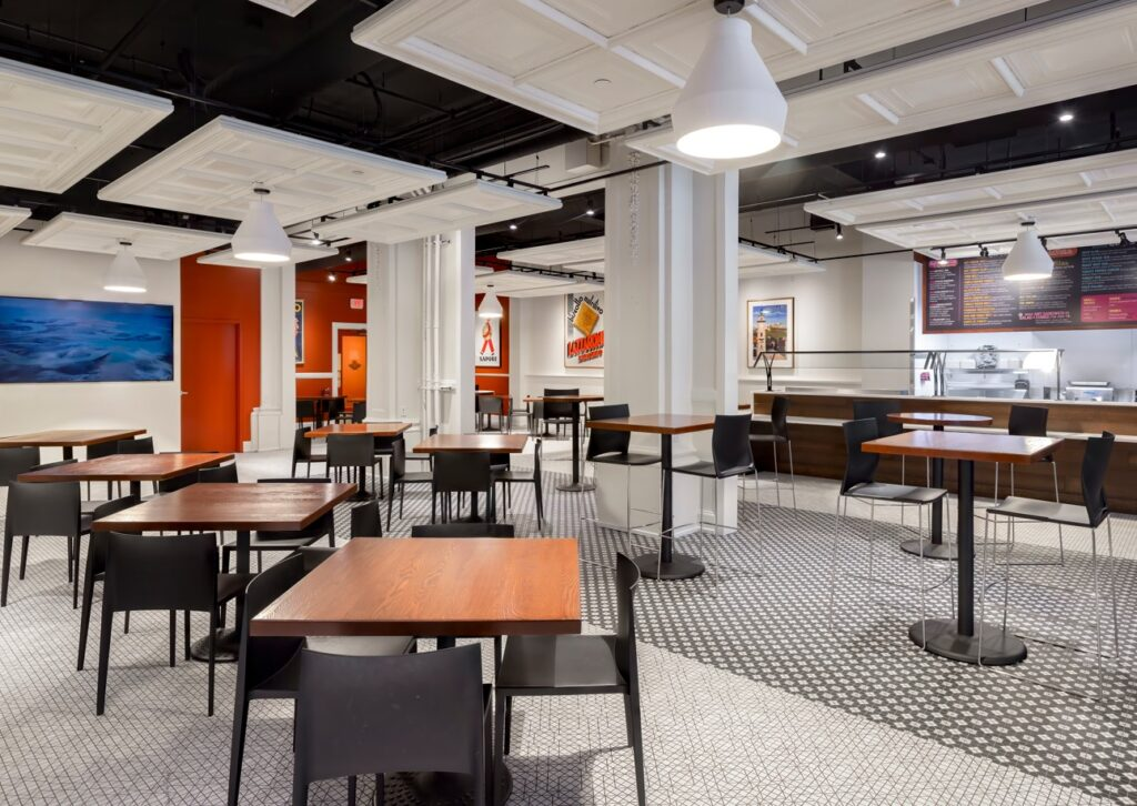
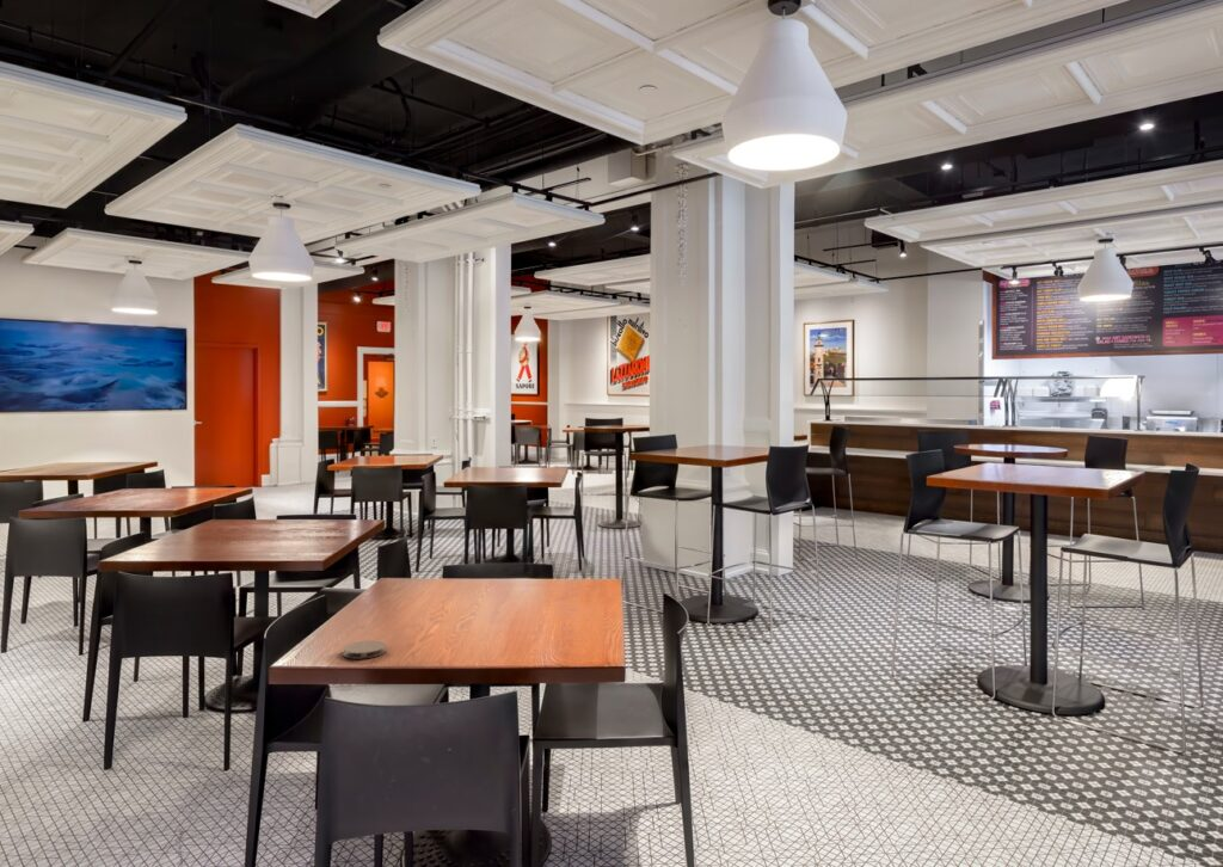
+ coaster (364, 648)
